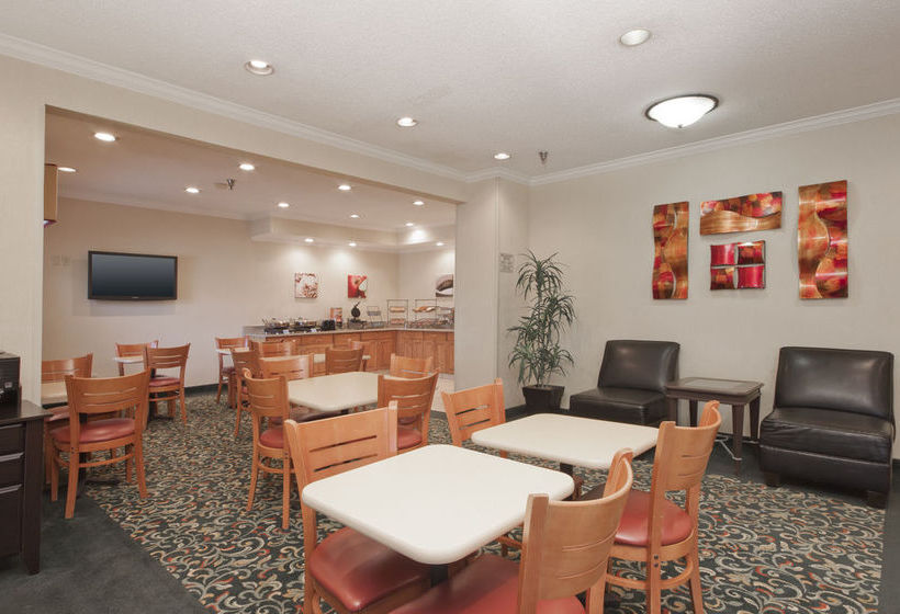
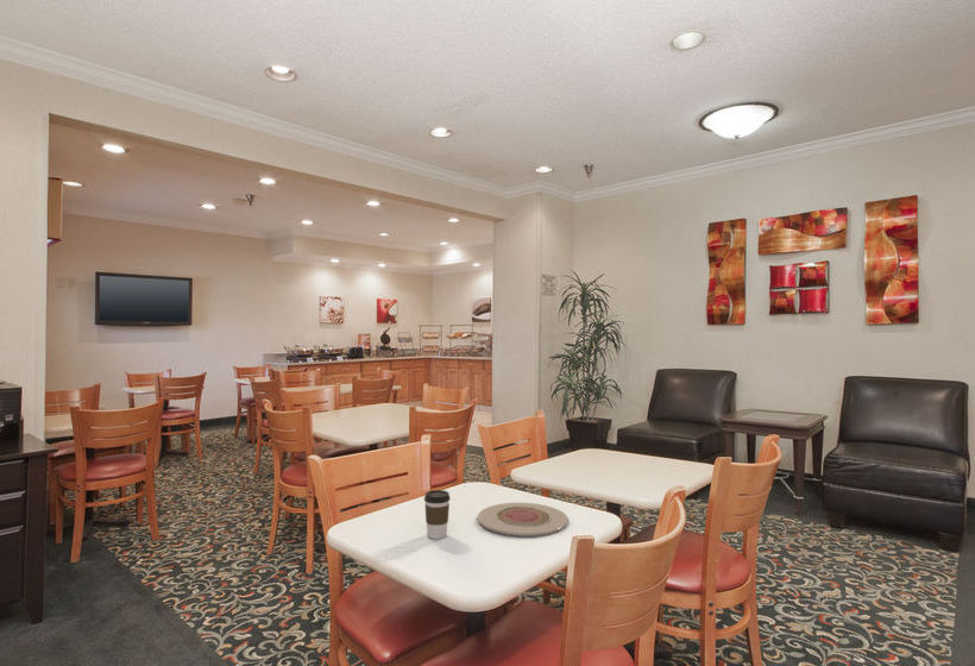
+ plate (522, 517)
+ coffee cup (436, 514)
